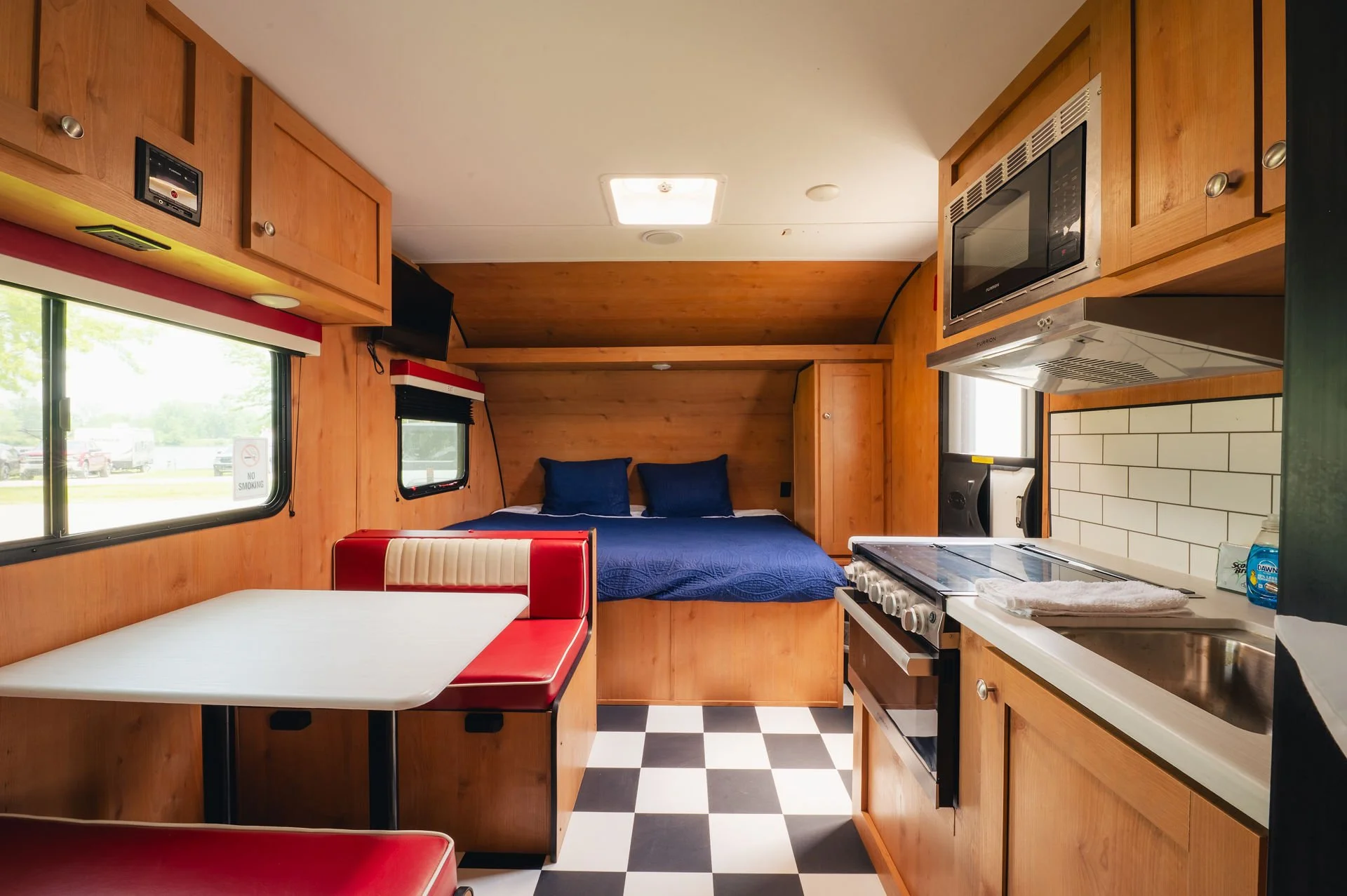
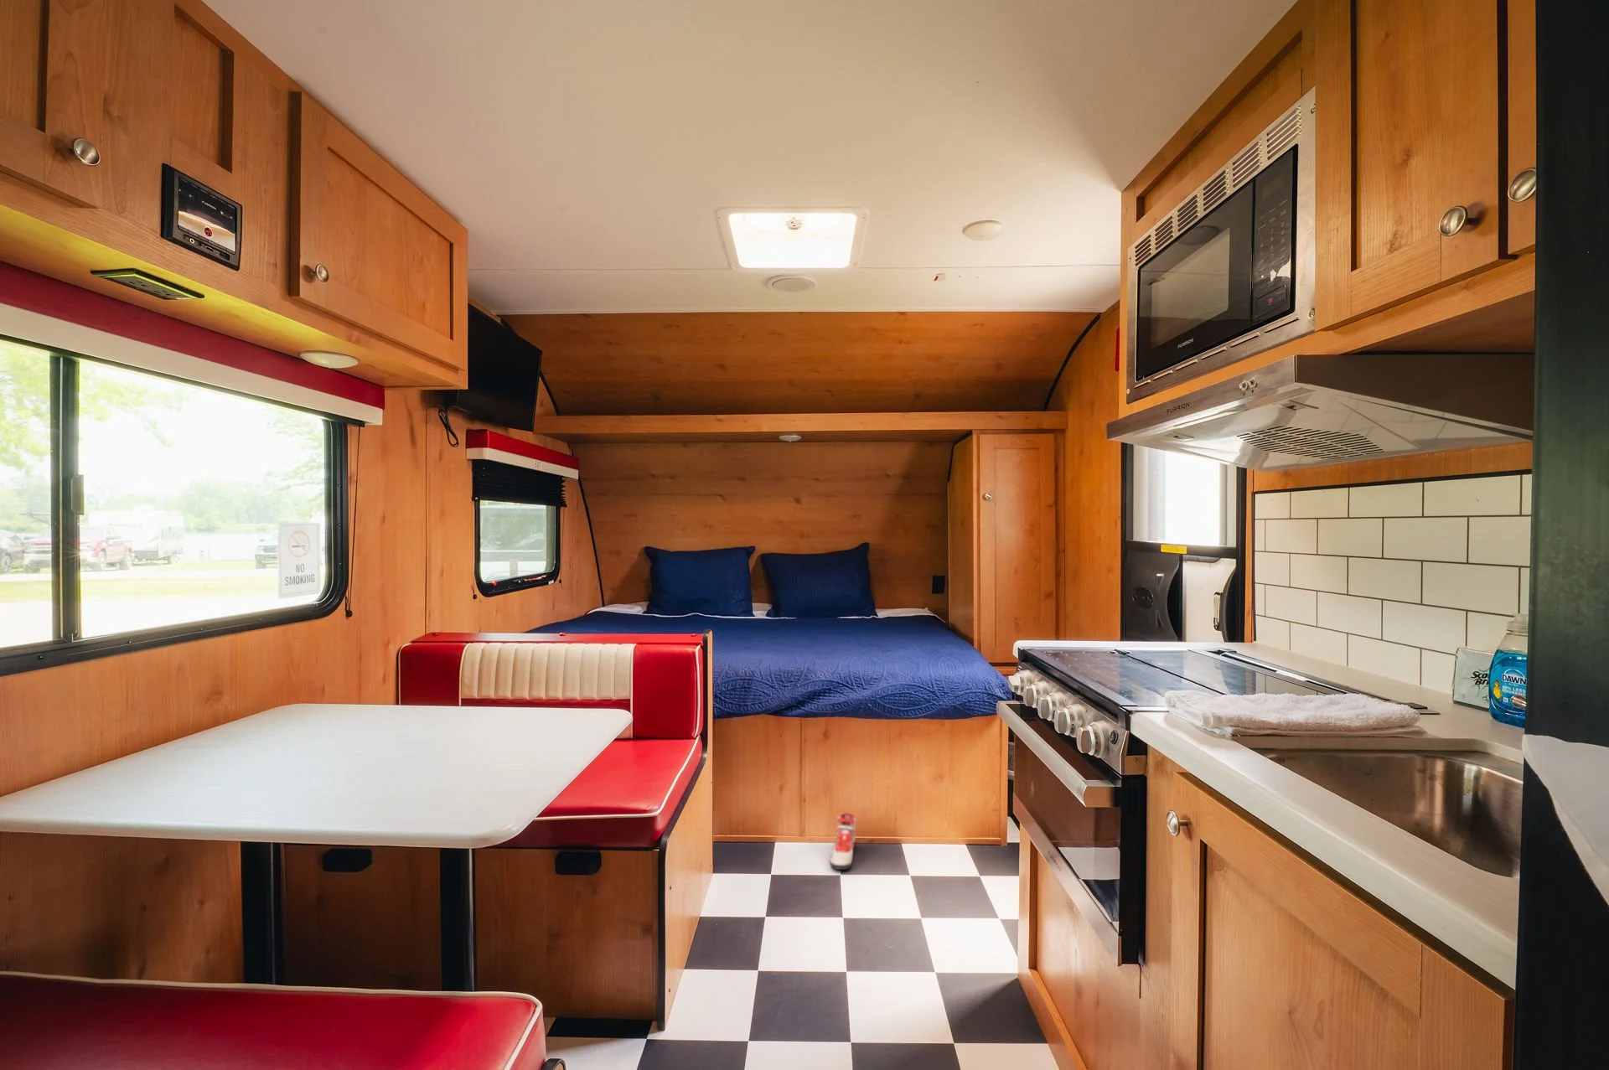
+ sneaker (843, 838)
